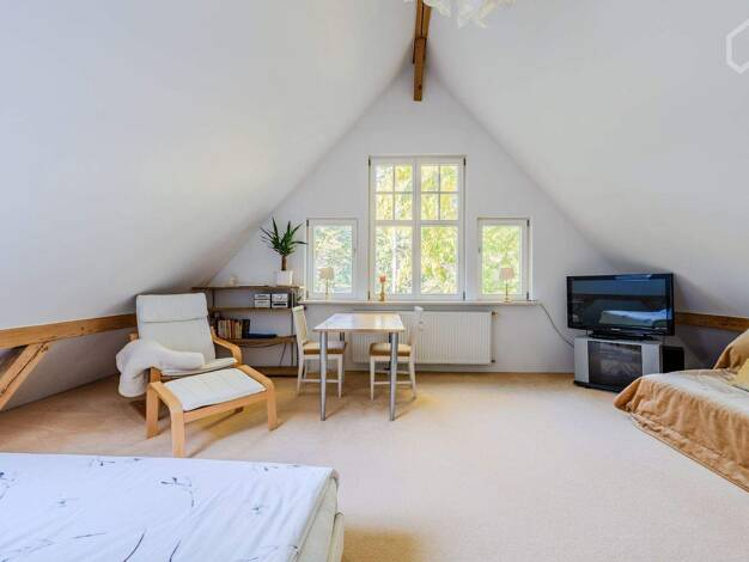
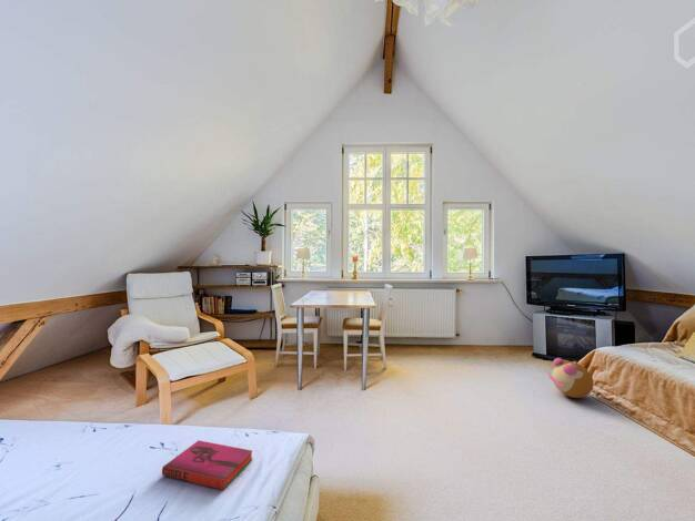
+ hardback book (209, 462)
+ plush toy (571, 378)
